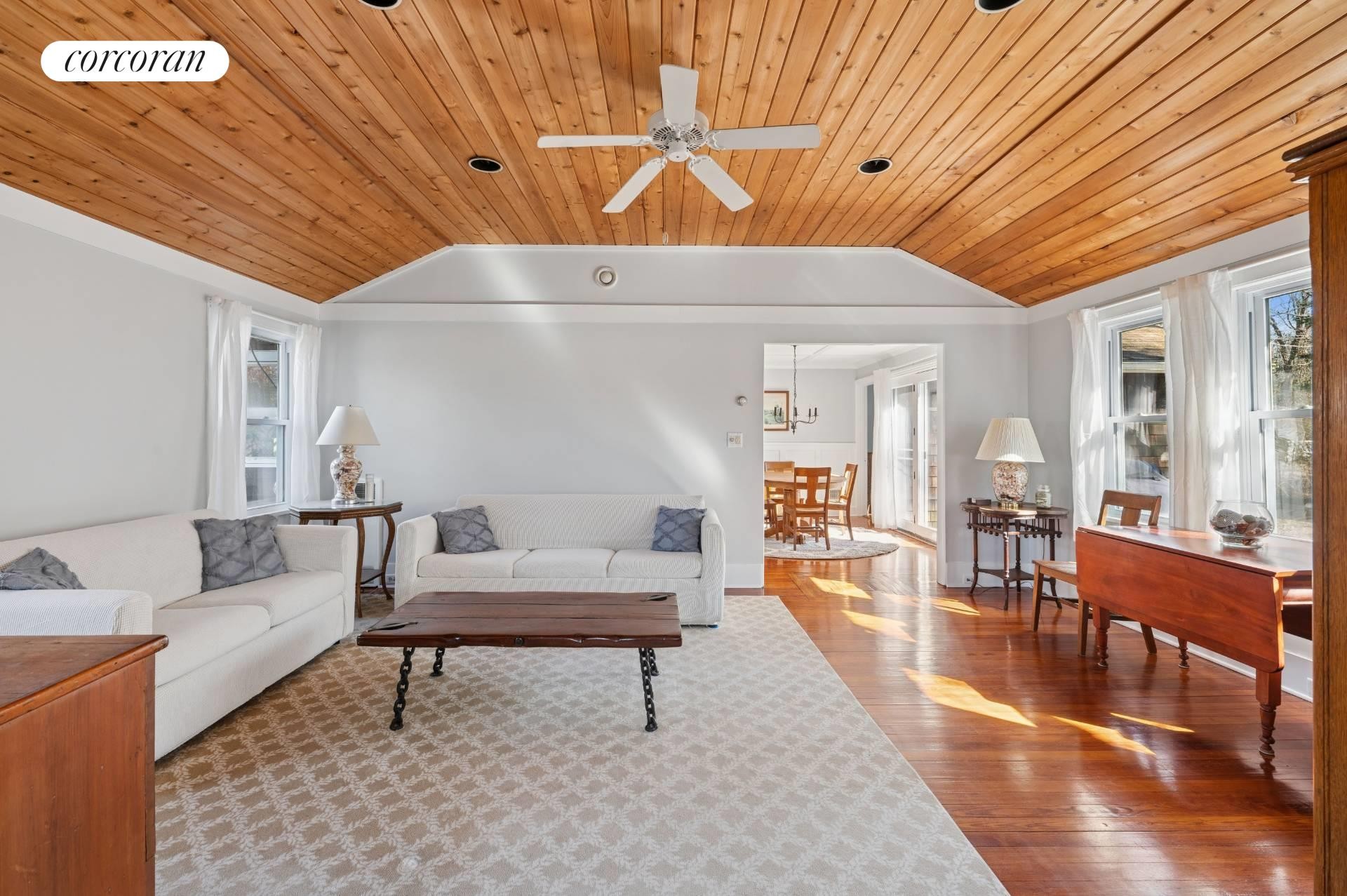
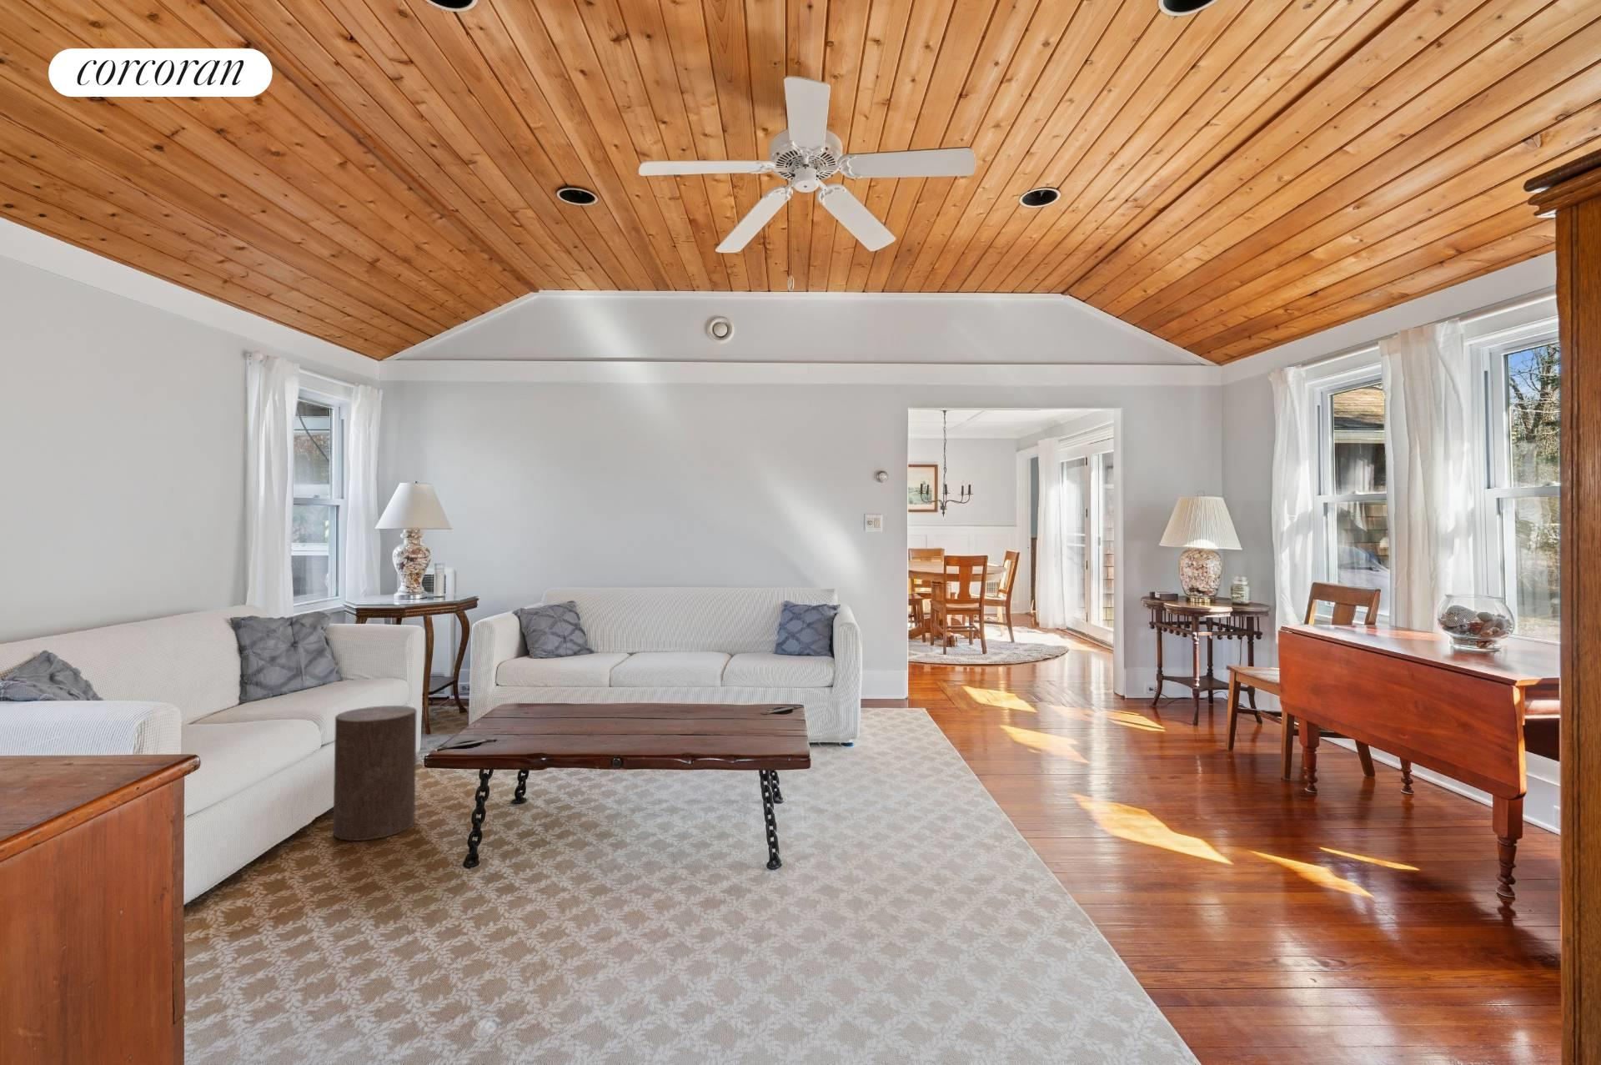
+ stool (376, 770)
